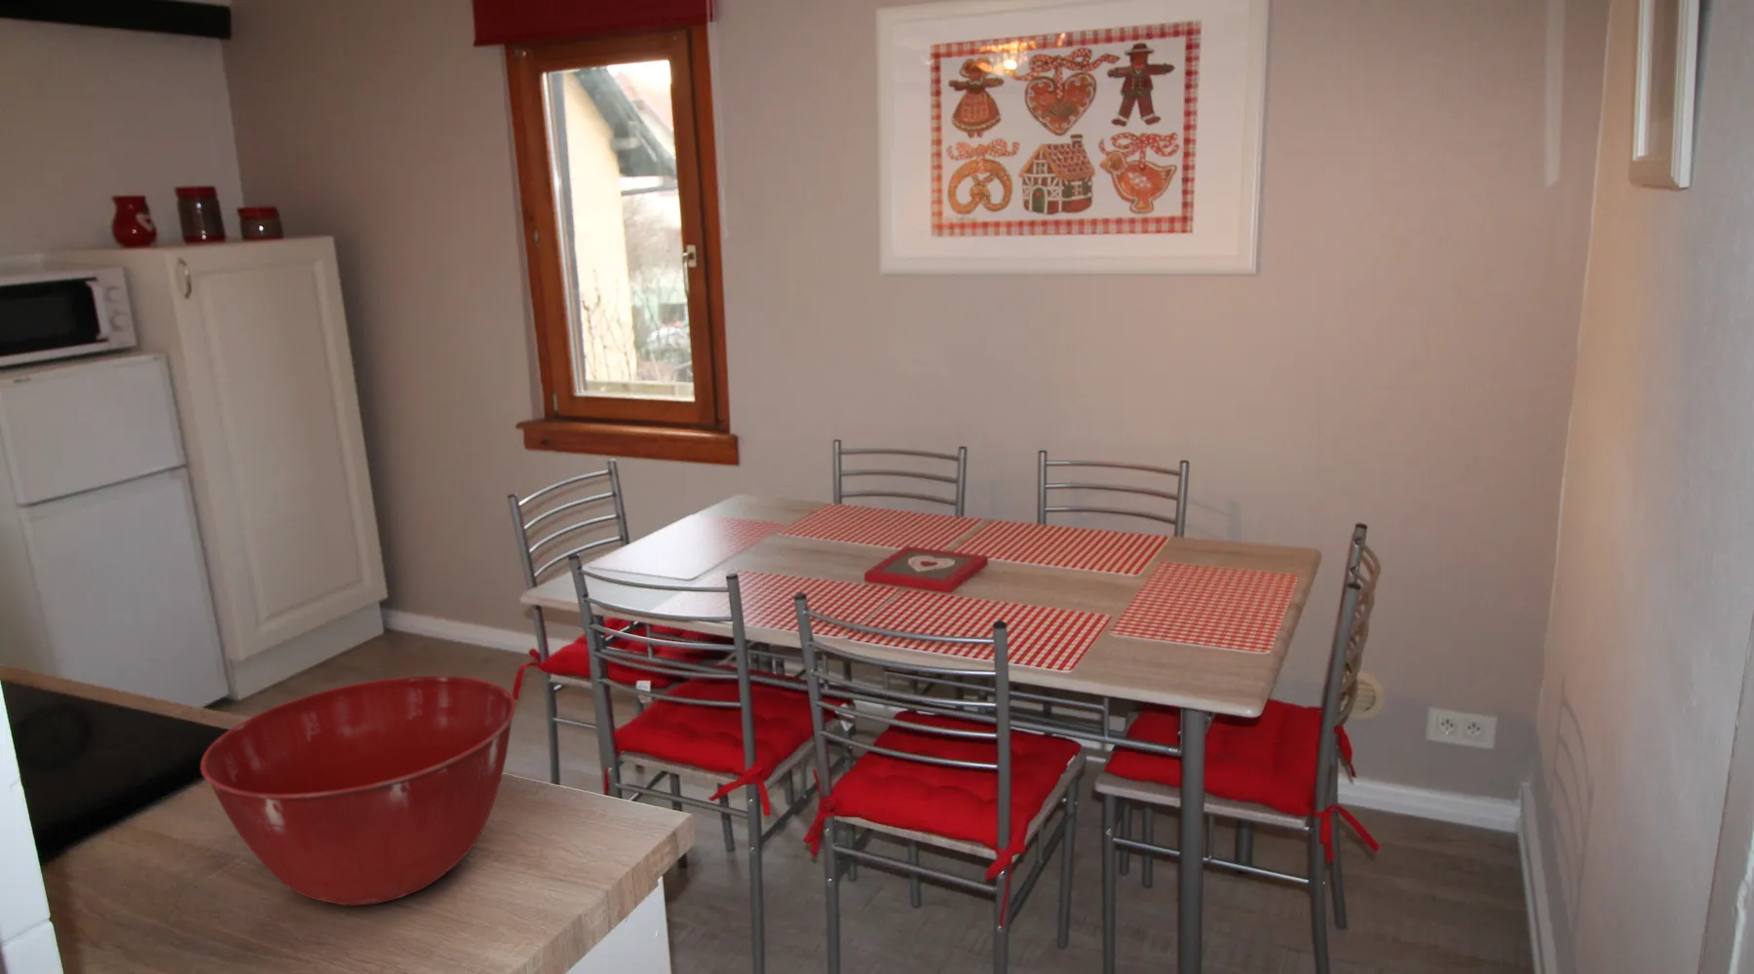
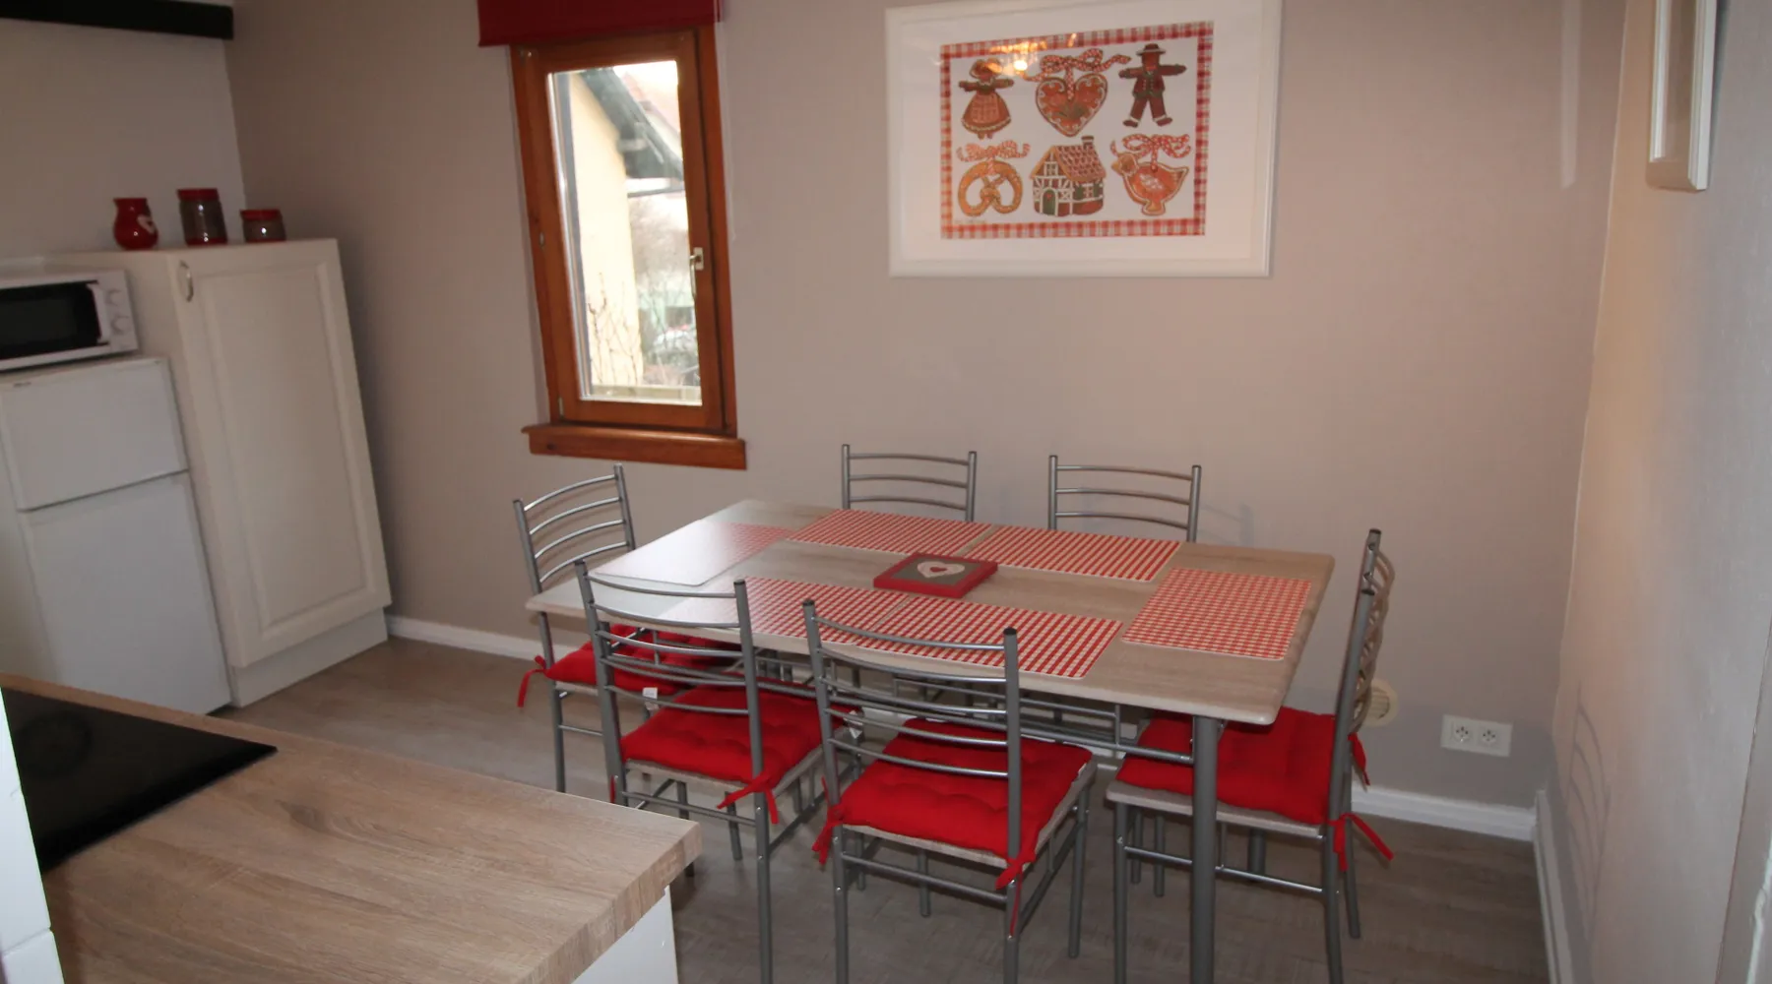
- mixing bowl (374, 798)
